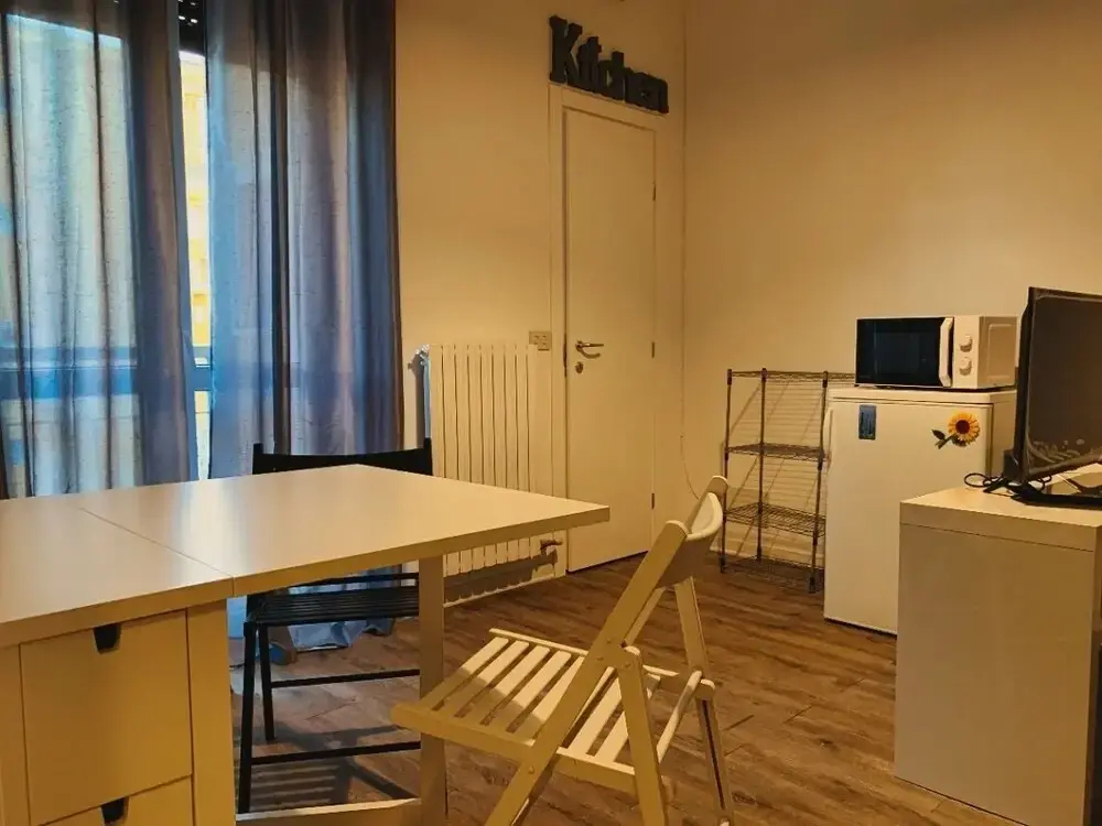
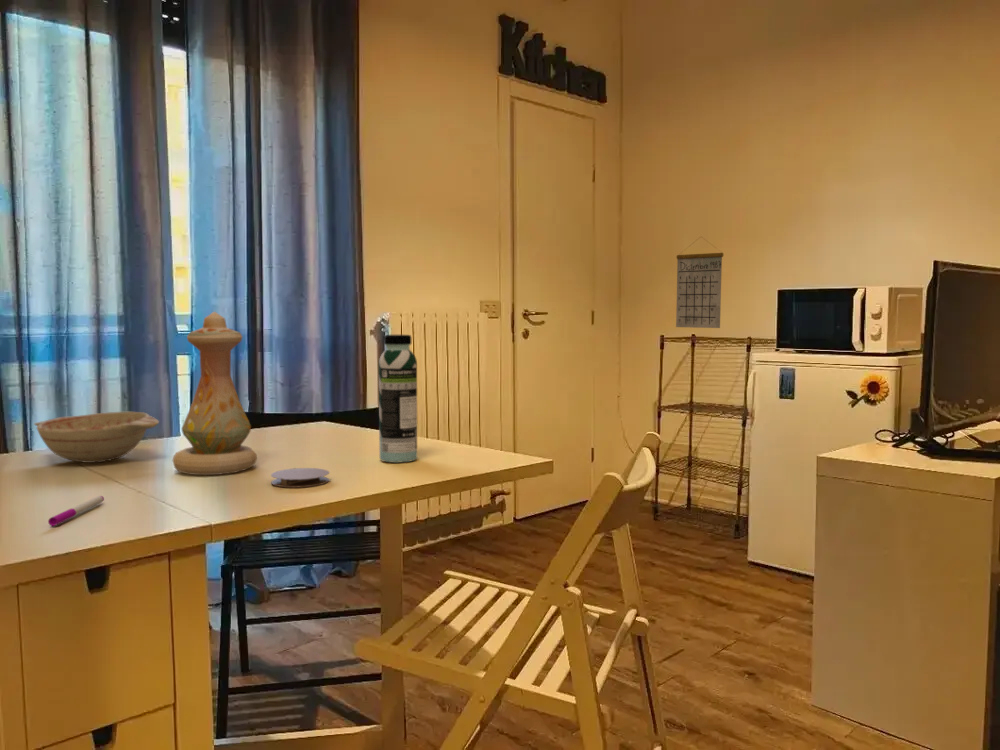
+ water bottle (398, 397)
+ coaster (300, 477)
+ decorative bowl (94, 438)
+ vase (213, 390)
+ pen (78, 509)
+ calendar (698, 282)
